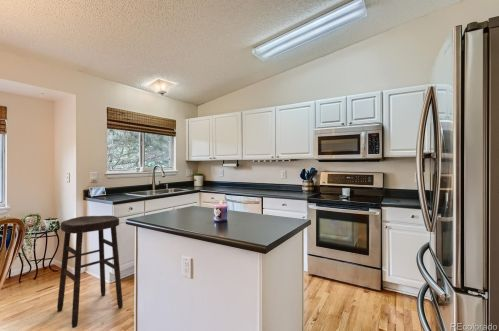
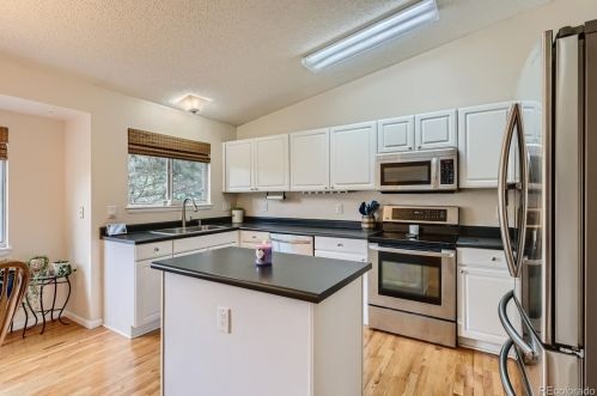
- stool (90, 264)
